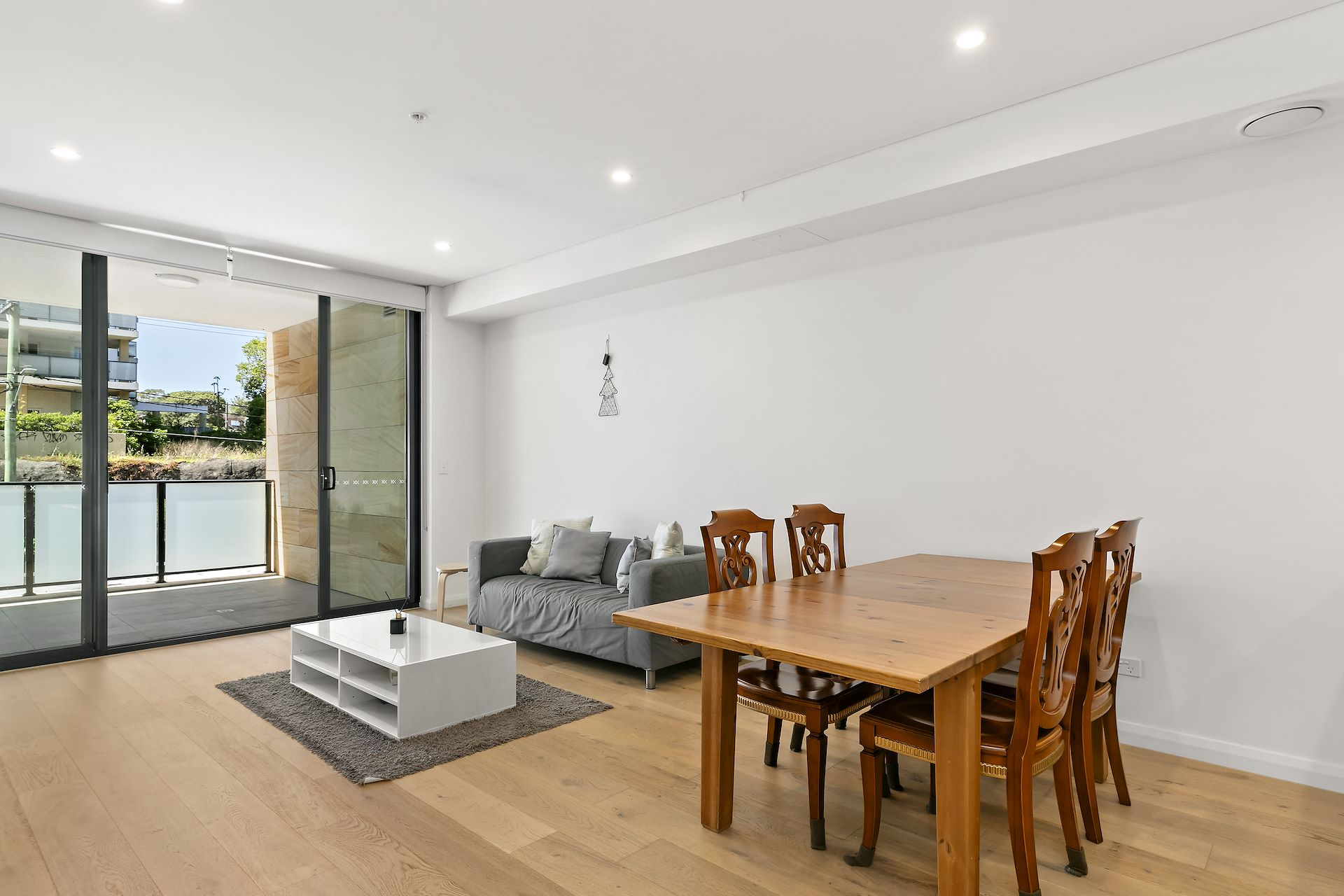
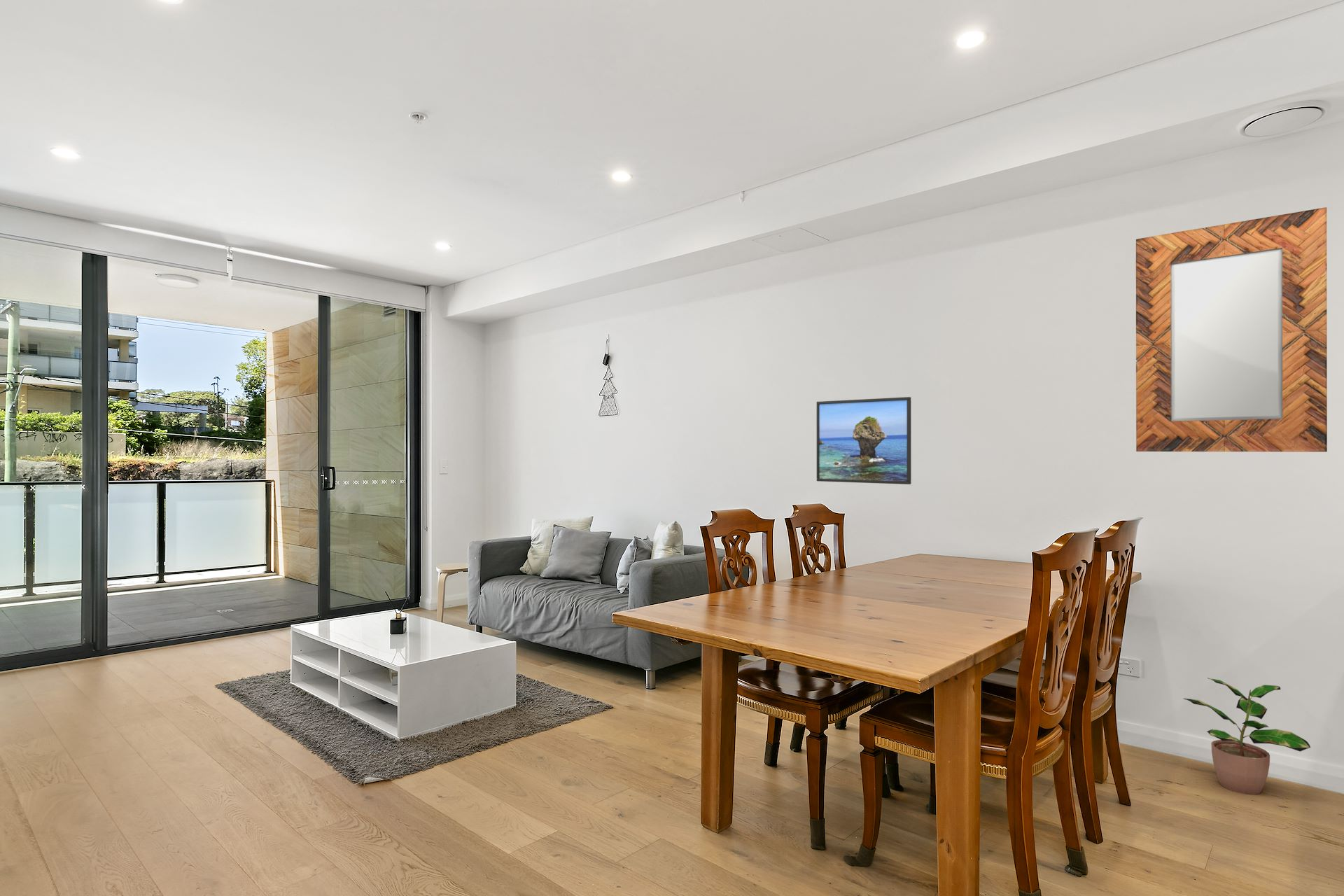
+ potted plant (1242, 732)
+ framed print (861, 441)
+ home mirror (1225, 338)
